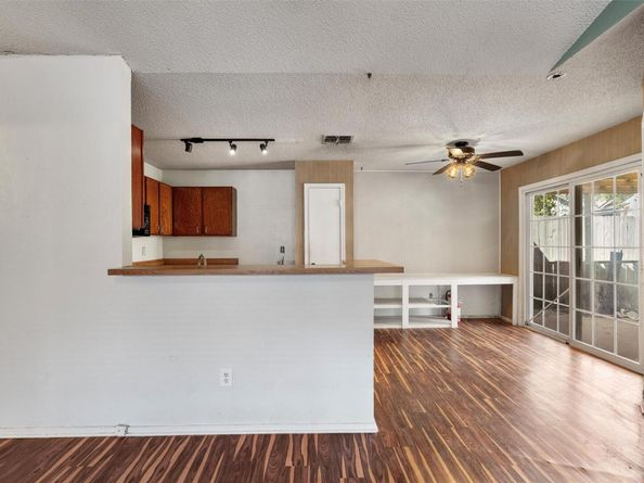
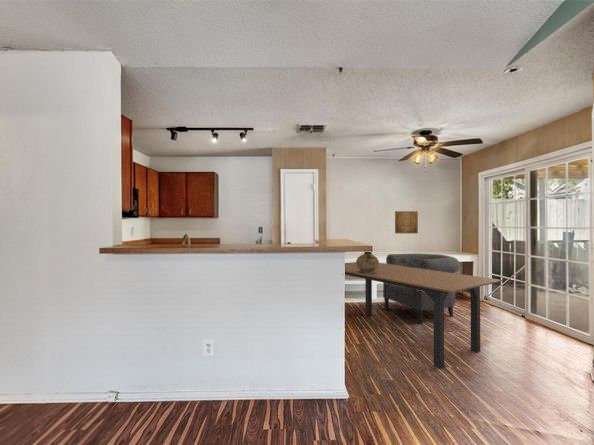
+ chair (421, 290)
+ dining table (398, 285)
+ wall art (406, 222)
+ ceramic jug (367, 260)
